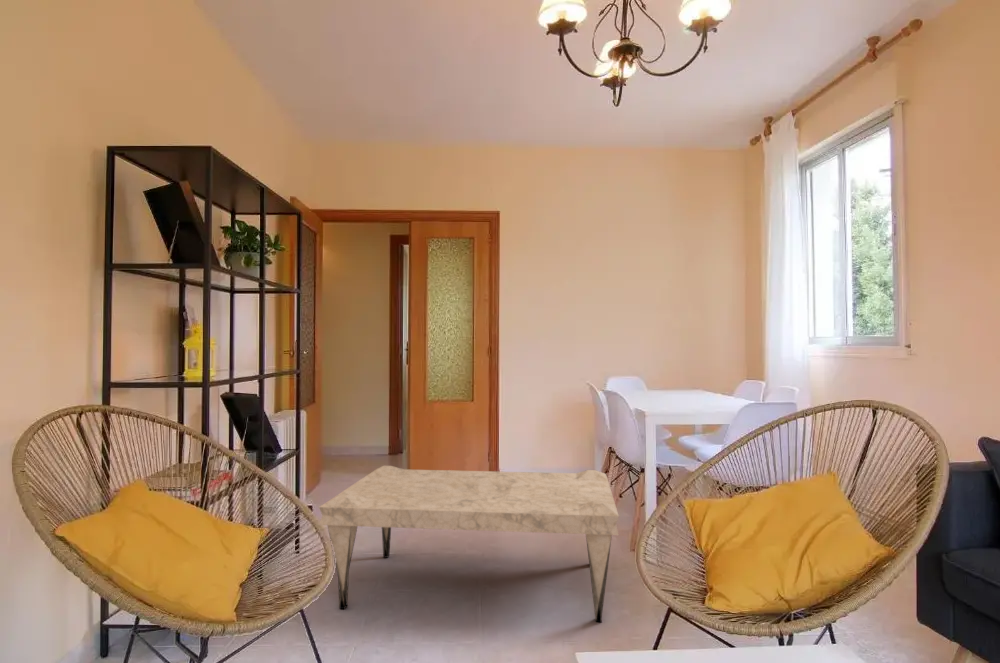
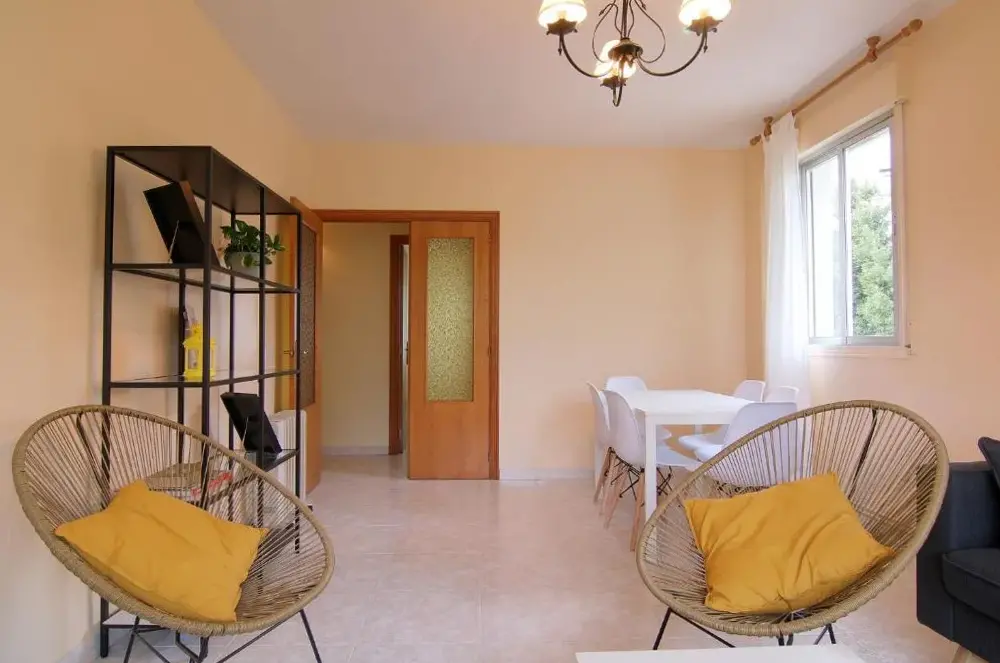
- coffee table (478, 529)
